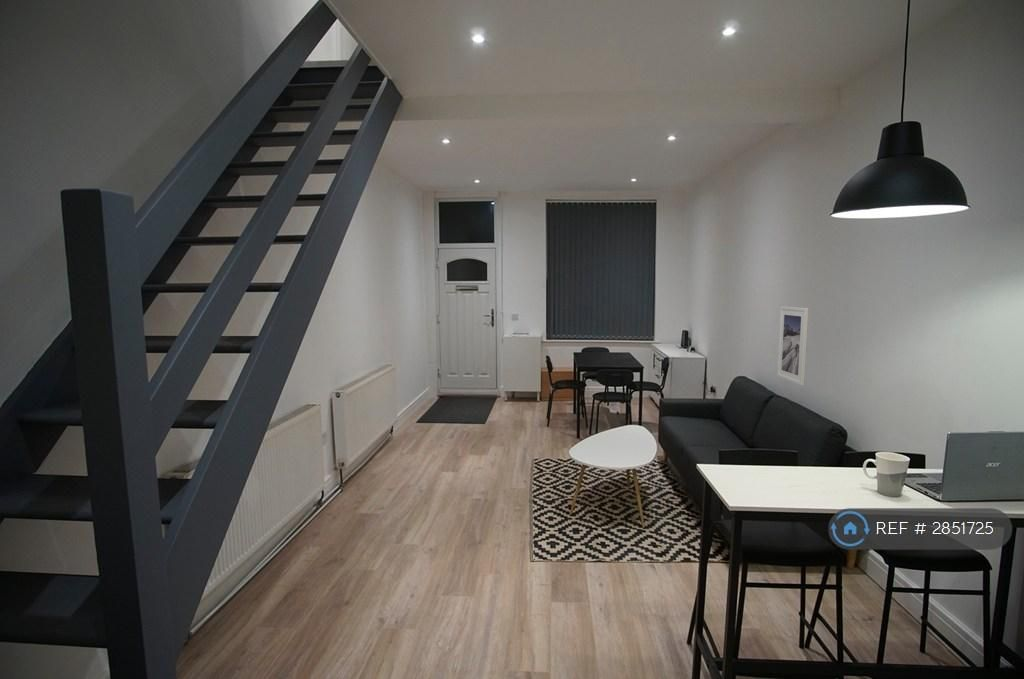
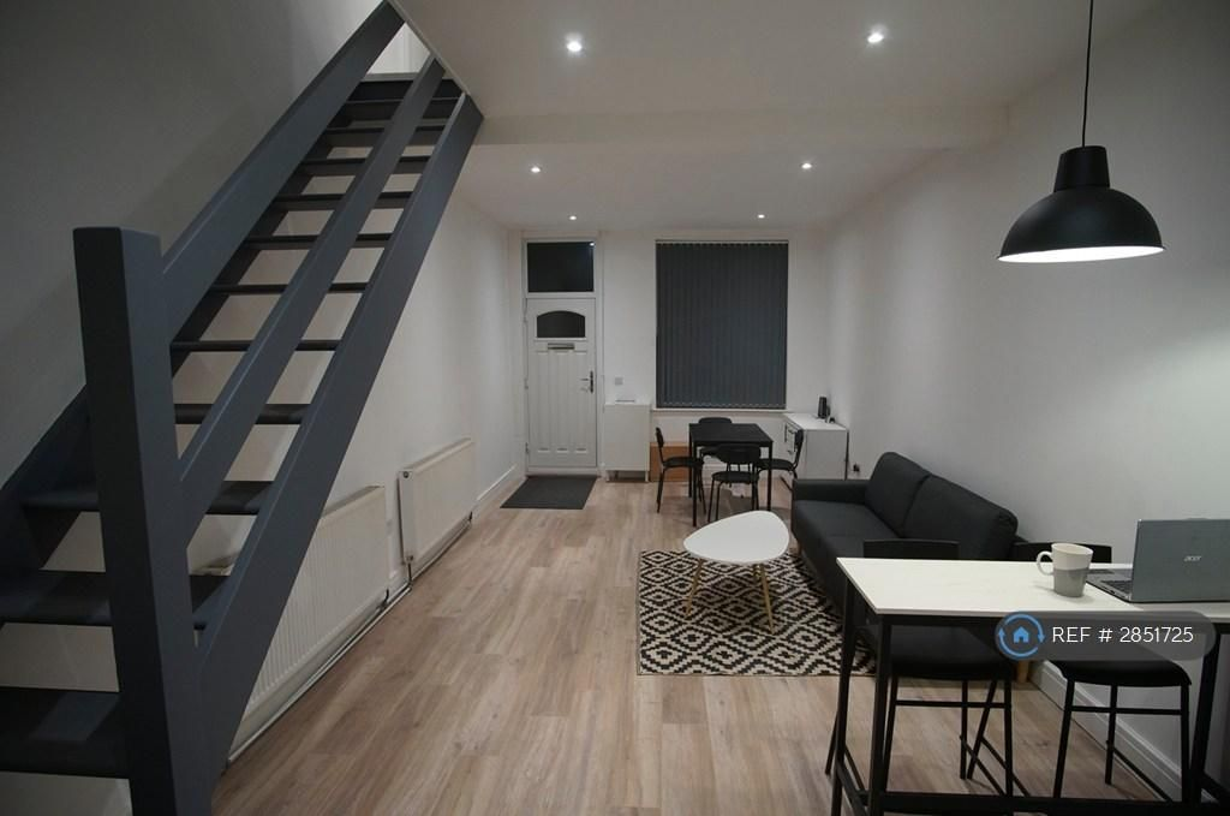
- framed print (791, 344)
